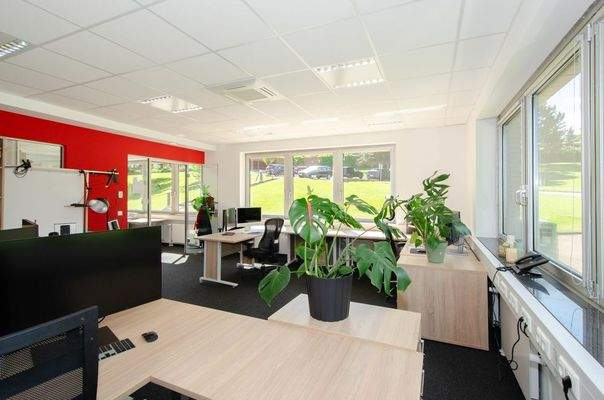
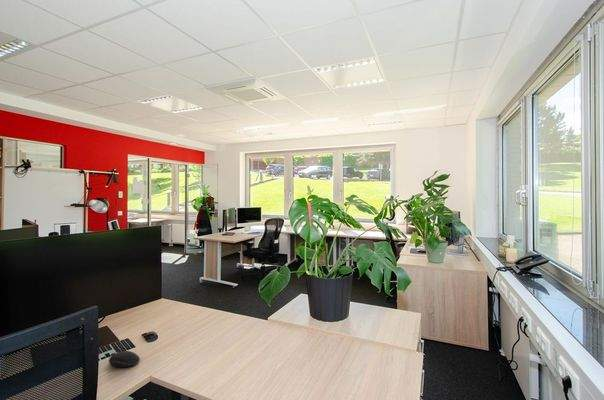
+ computer mouse (124, 357)
